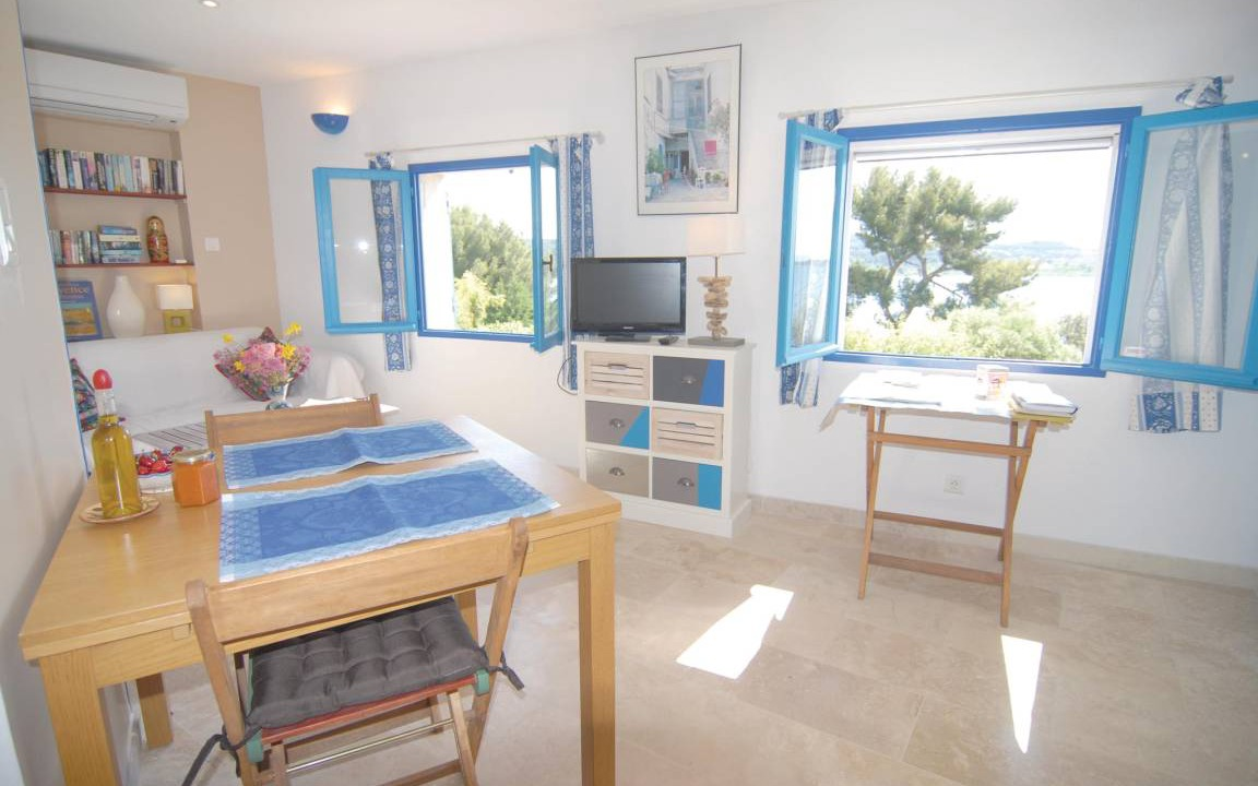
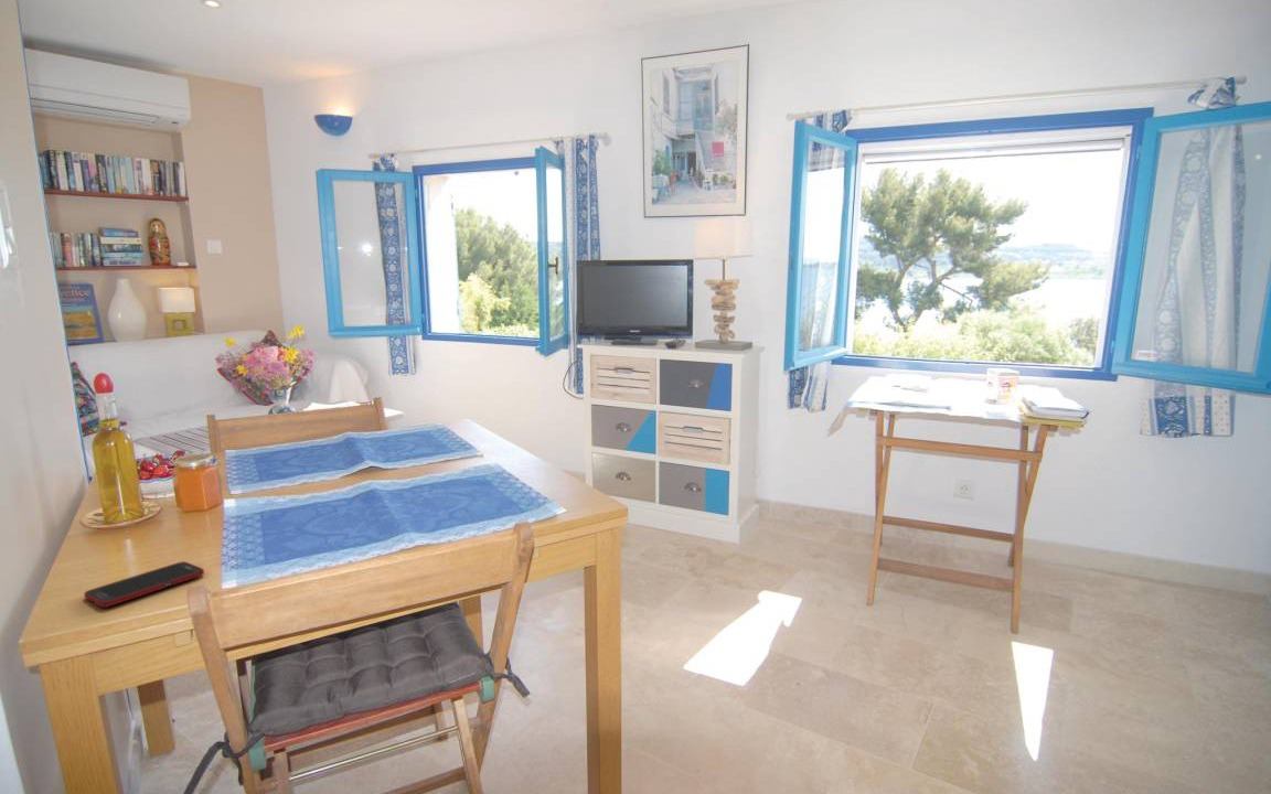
+ cell phone (147, 582)
